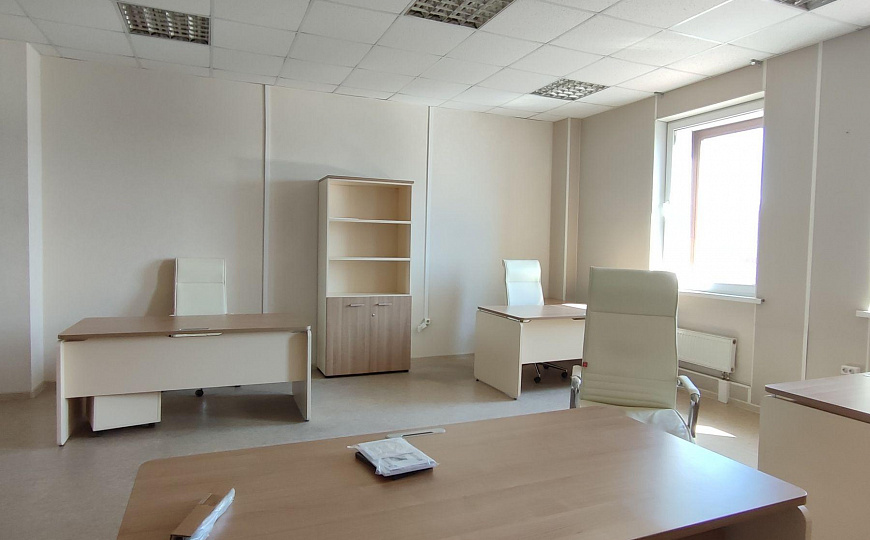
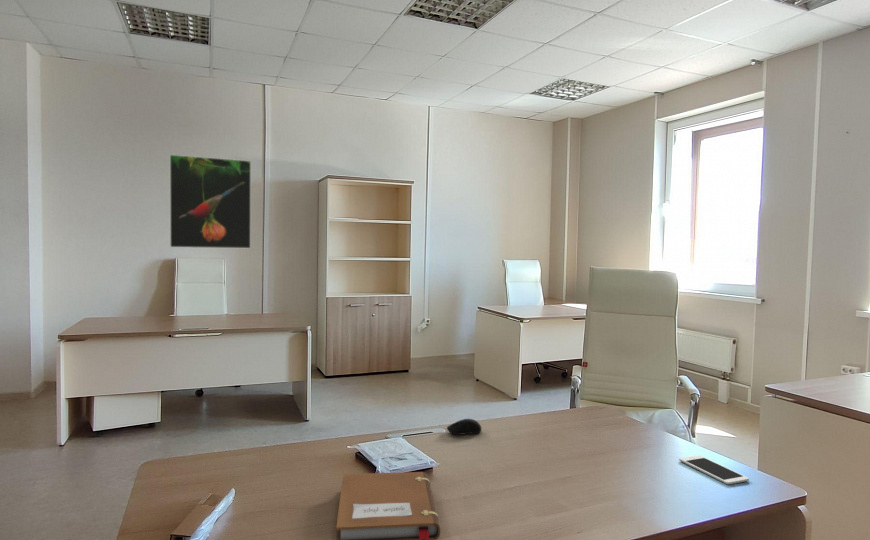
+ notebook (387, 505)
+ computer mouse (464, 425)
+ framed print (211, 203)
+ cell phone (712, 468)
